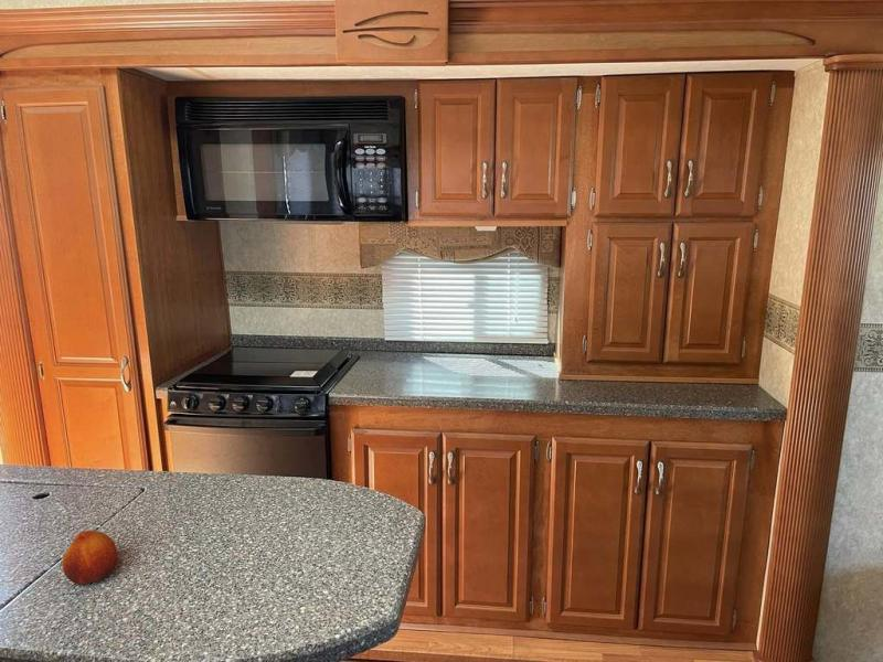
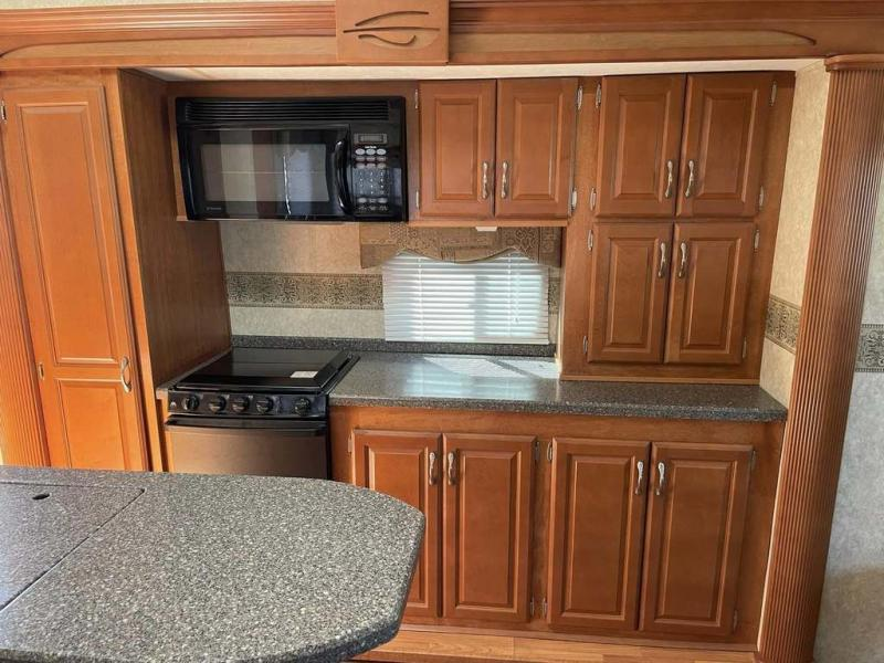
- fruit (89, 555)
